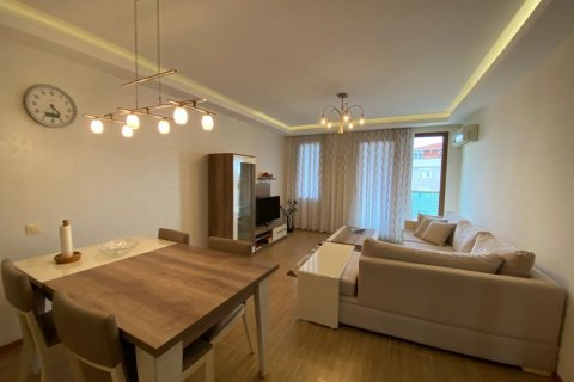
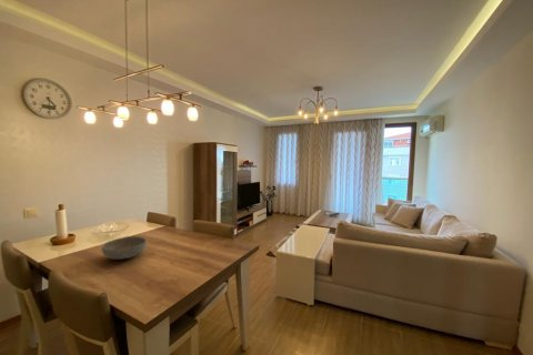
+ bowl (124, 248)
